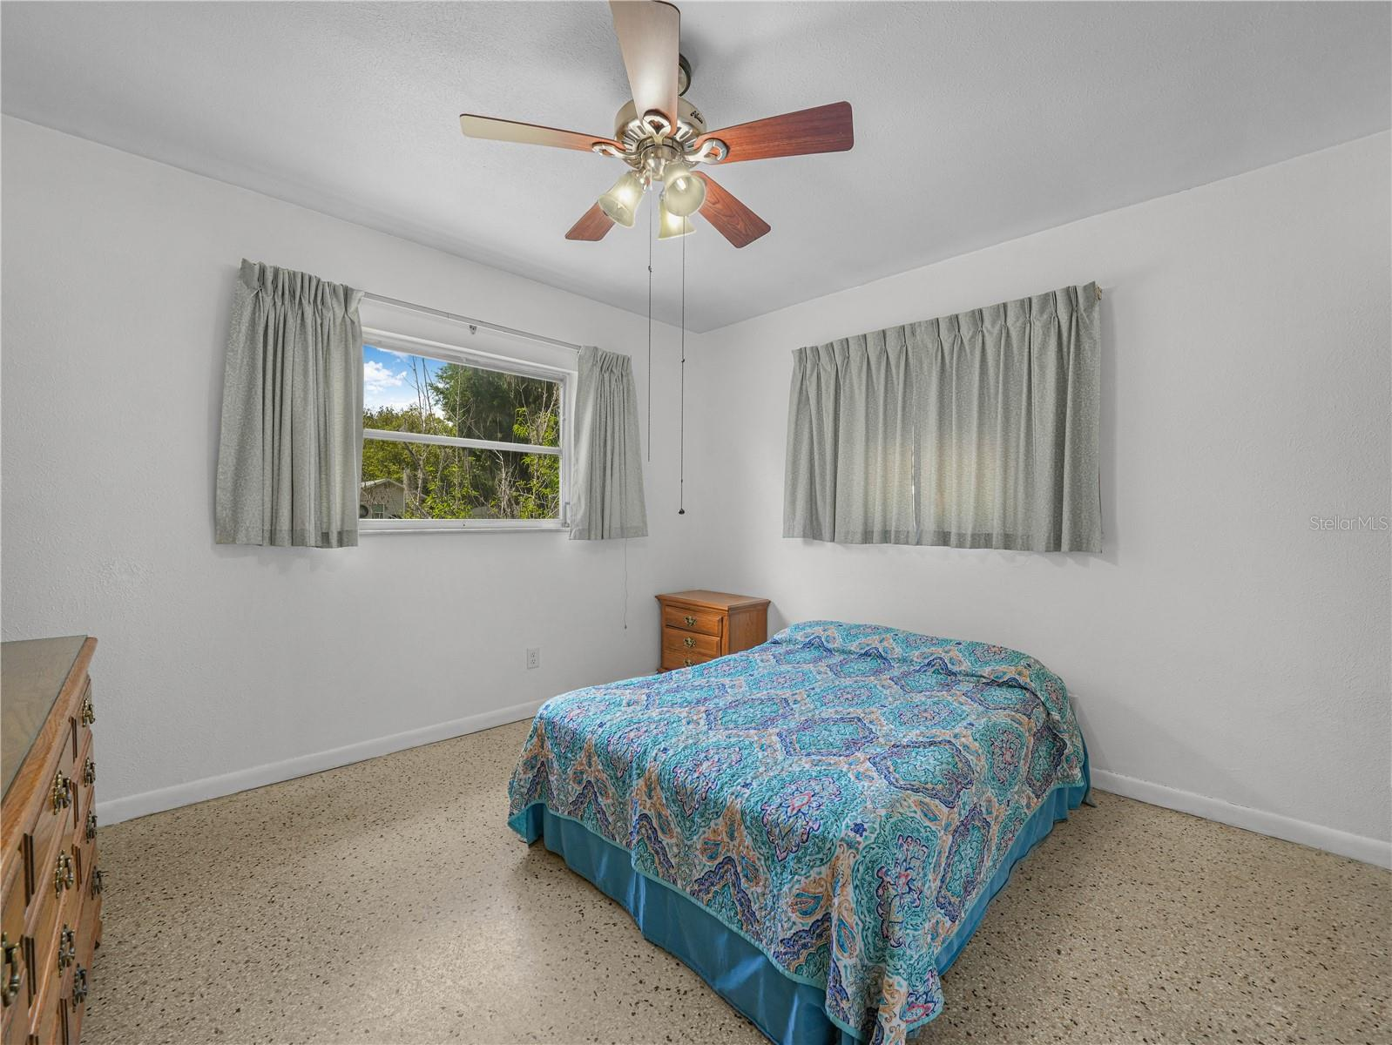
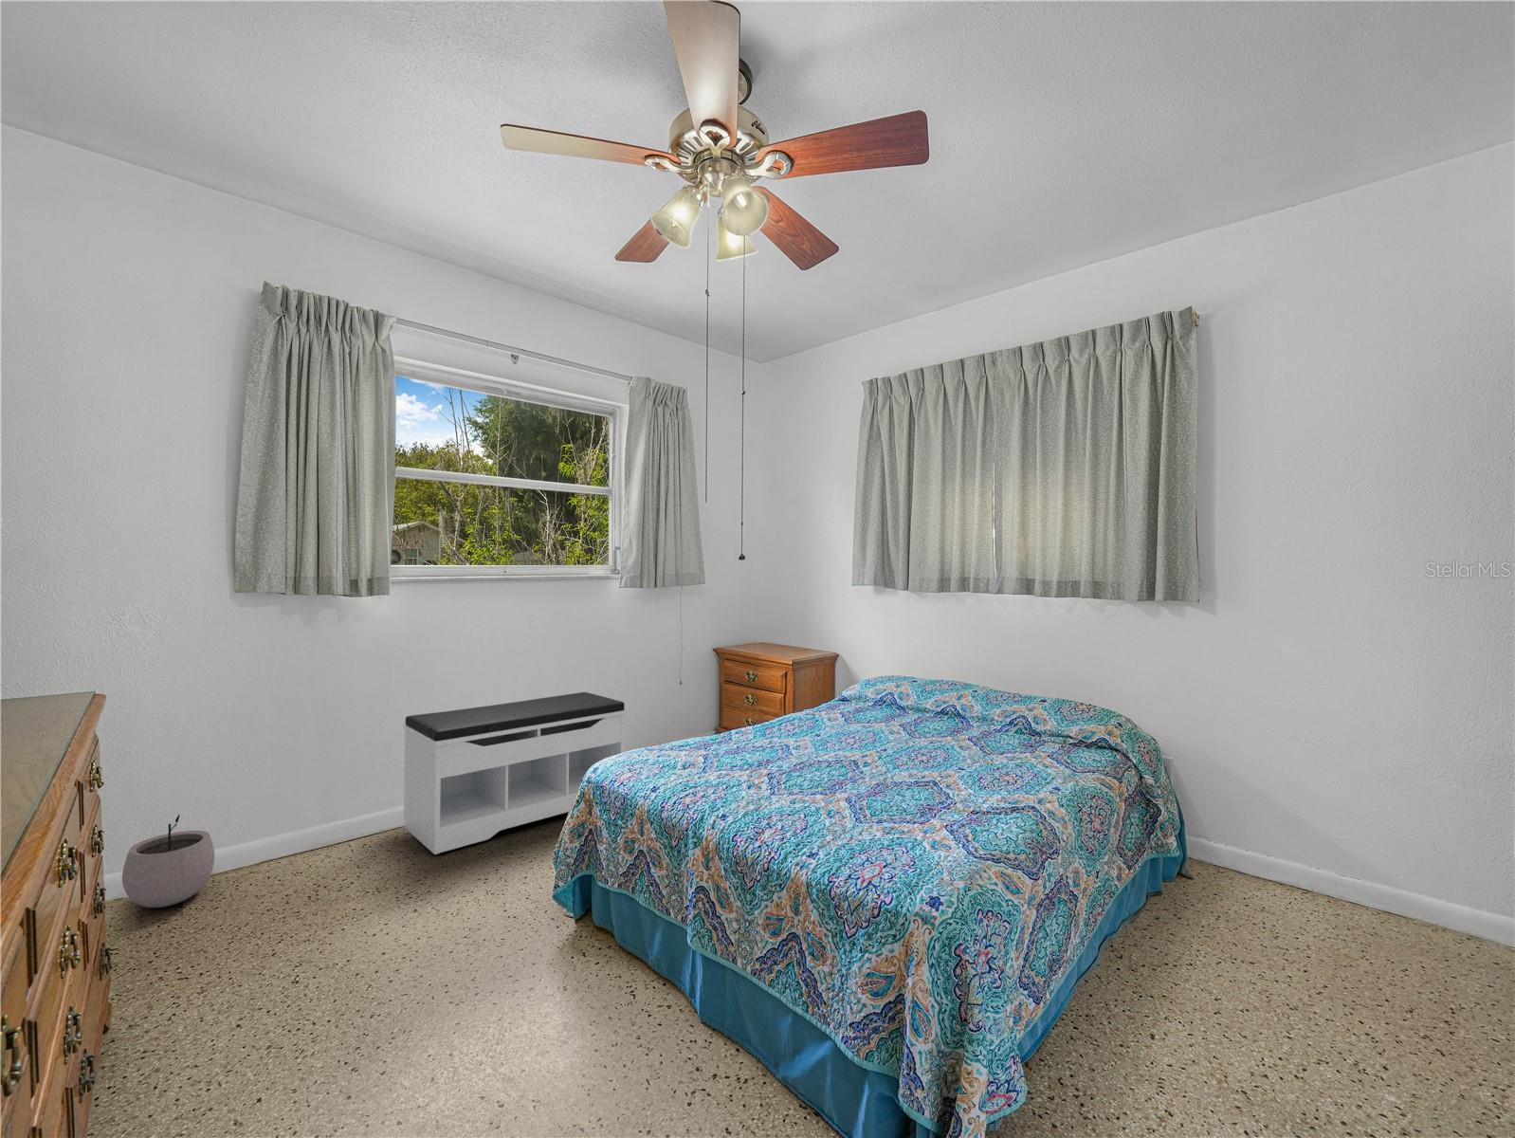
+ bench (521, 760)
+ plant pot (170, 858)
